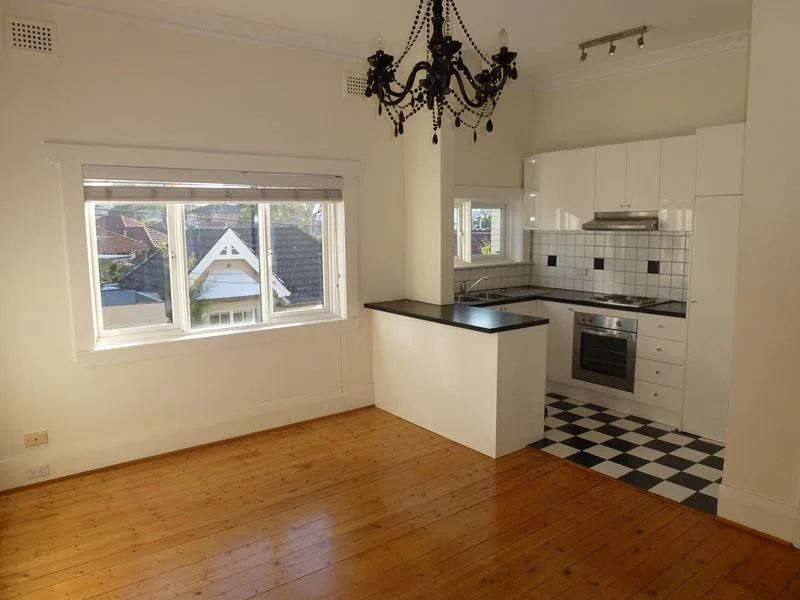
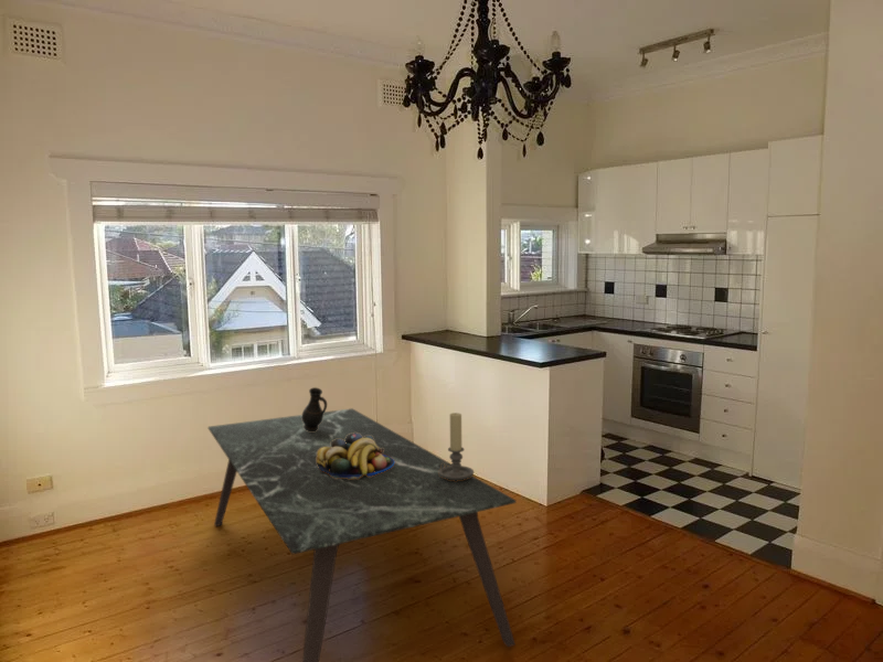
+ jug (312, 408)
+ fruit bowl (357, 450)
+ dining table (333, 515)
+ candle holder (454, 444)
